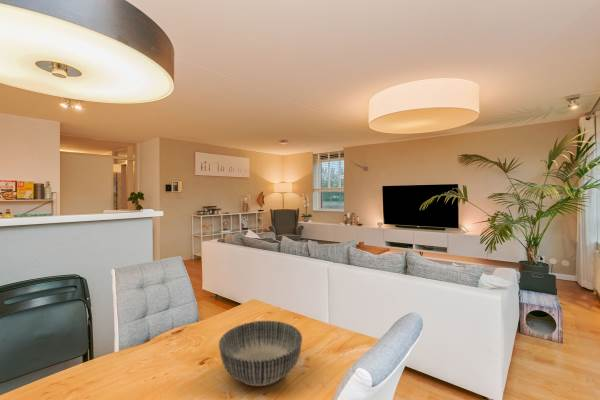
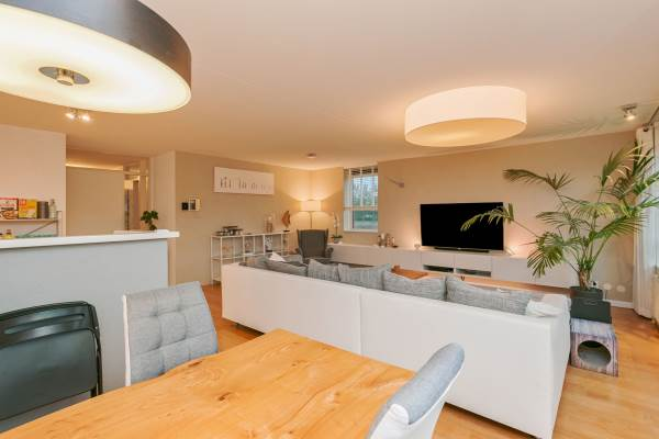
- bowl (261, 354)
